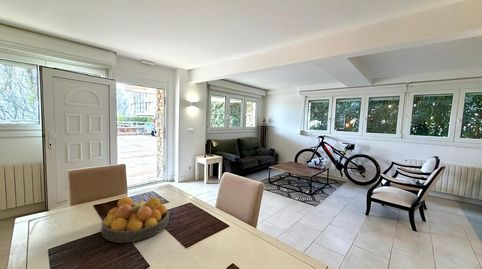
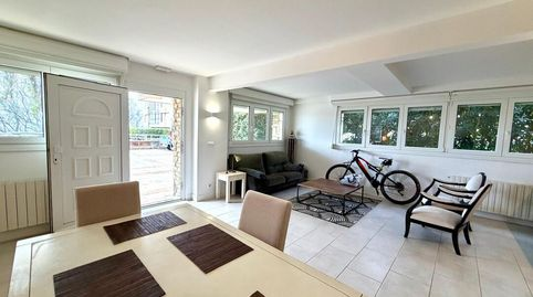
- fruit bowl (137, 212)
